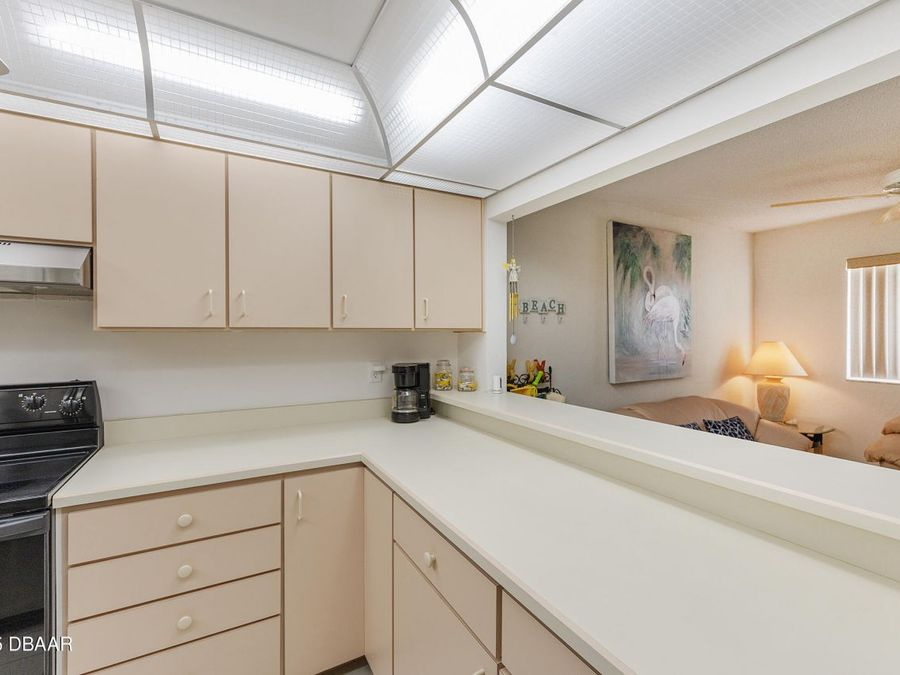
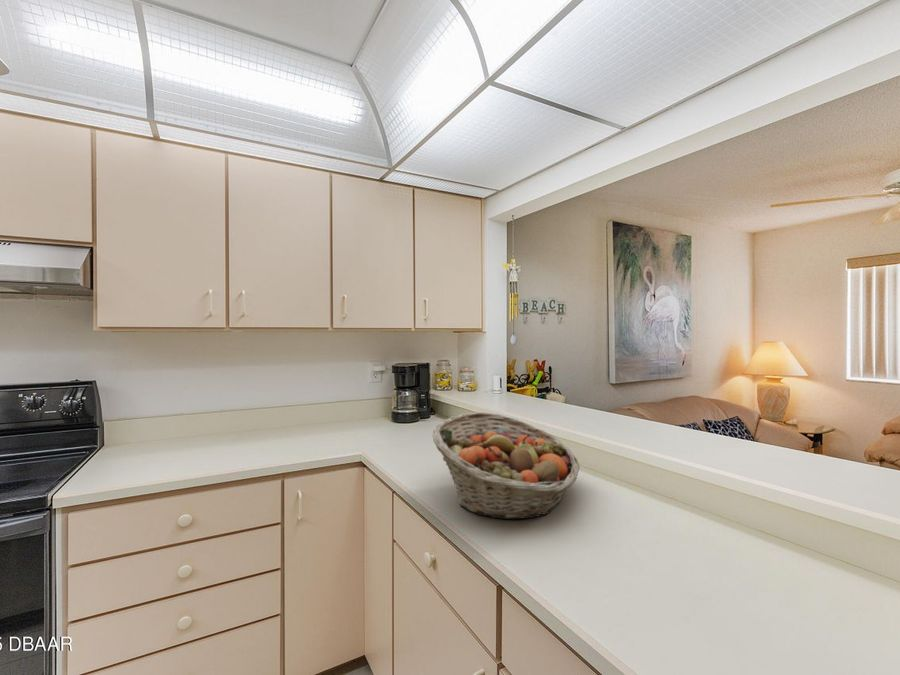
+ fruit basket (506, 458)
